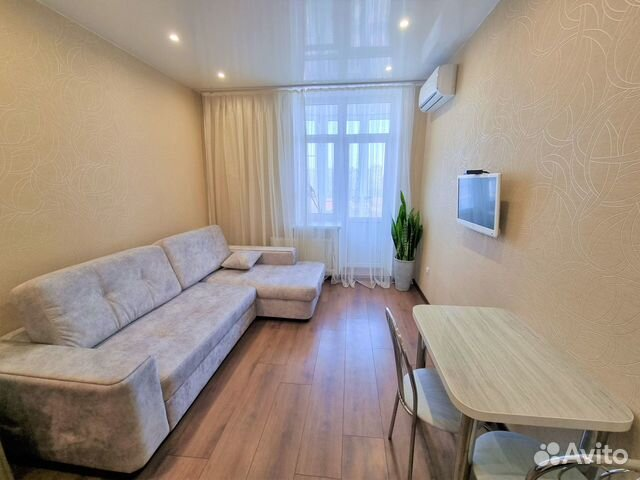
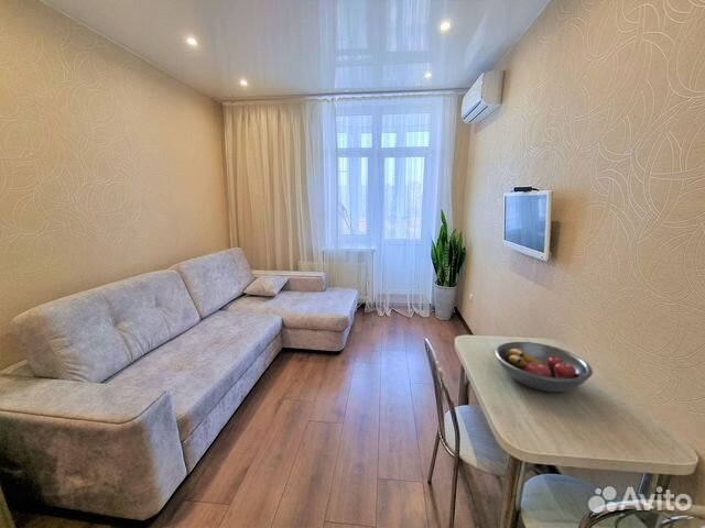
+ fruit bowl (540, 366)
